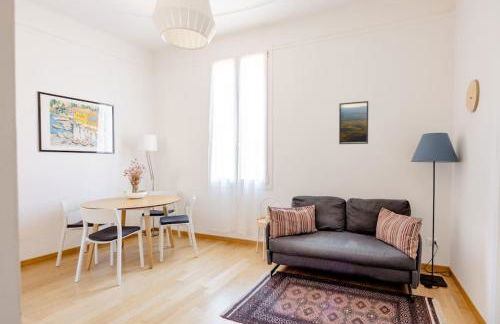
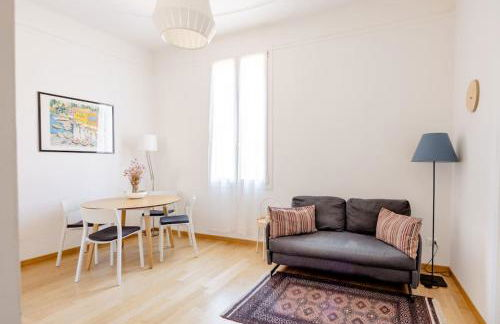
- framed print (353, 123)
